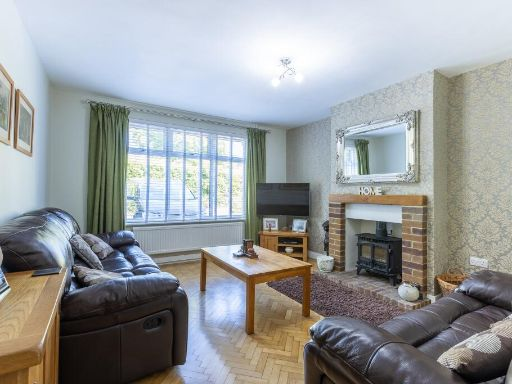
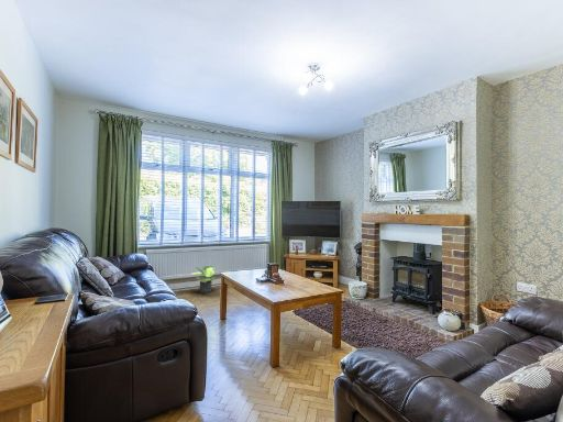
+ potted plant (203, 278)
